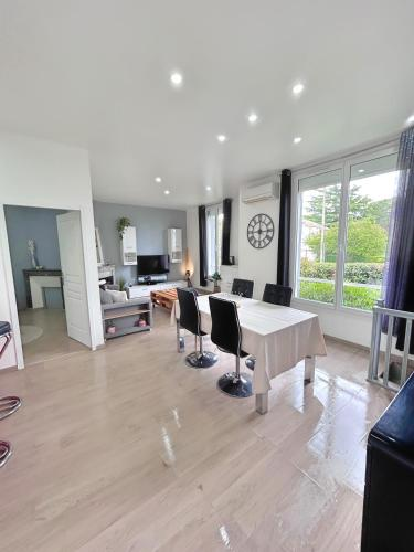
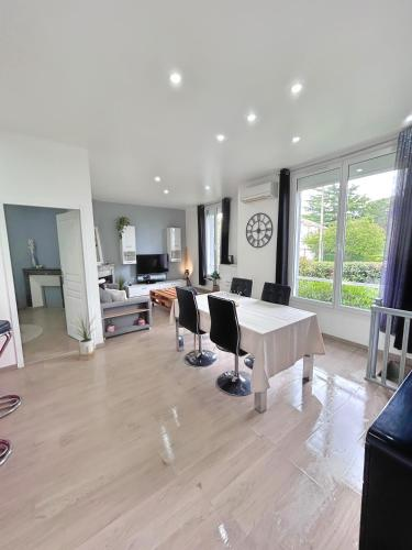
+ house plant (86, 334)
